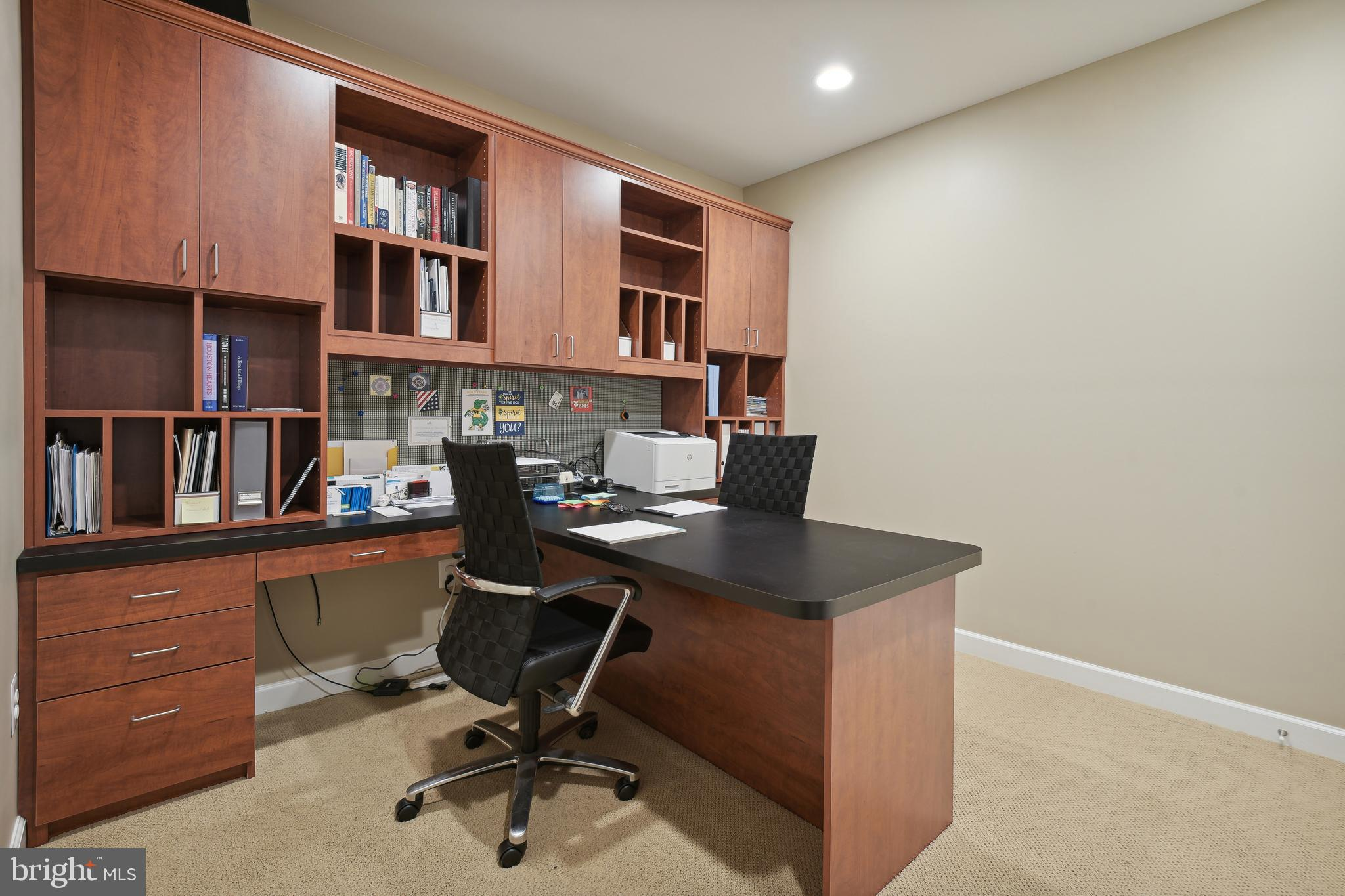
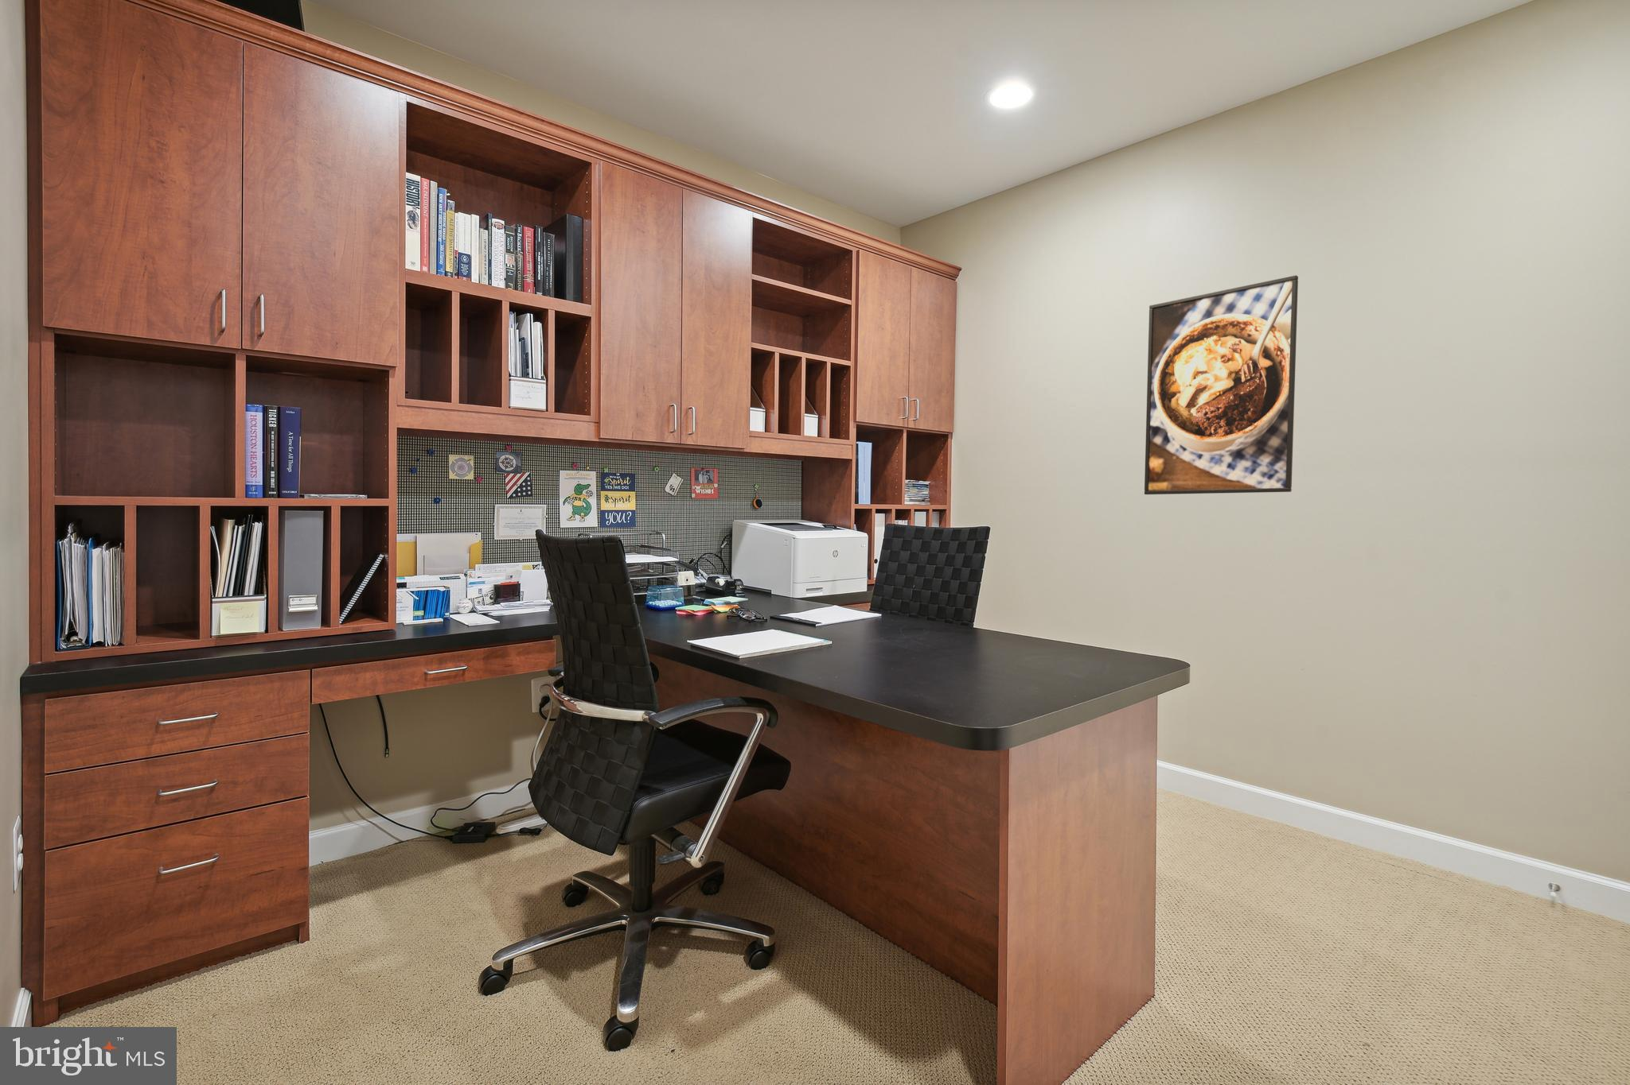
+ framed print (1216, 392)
